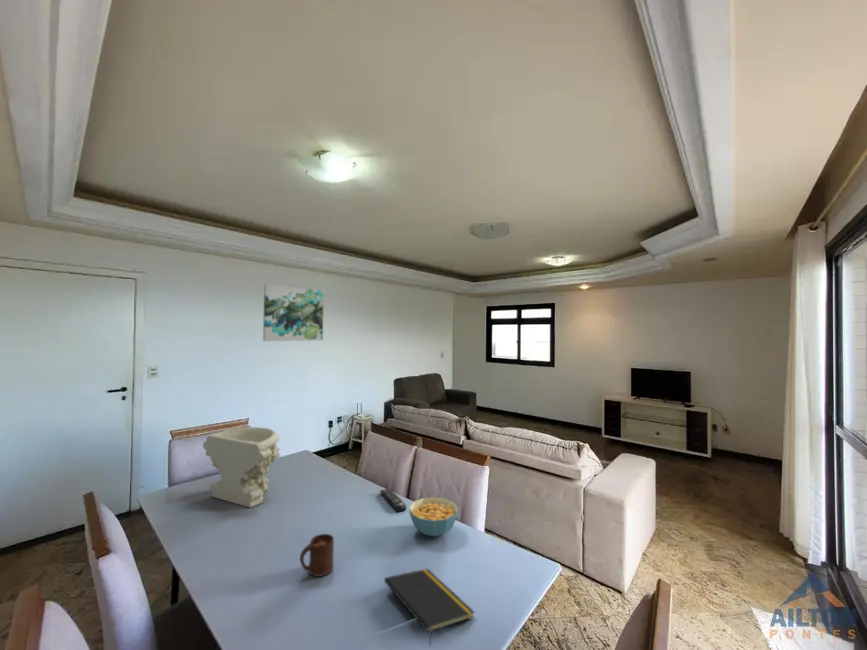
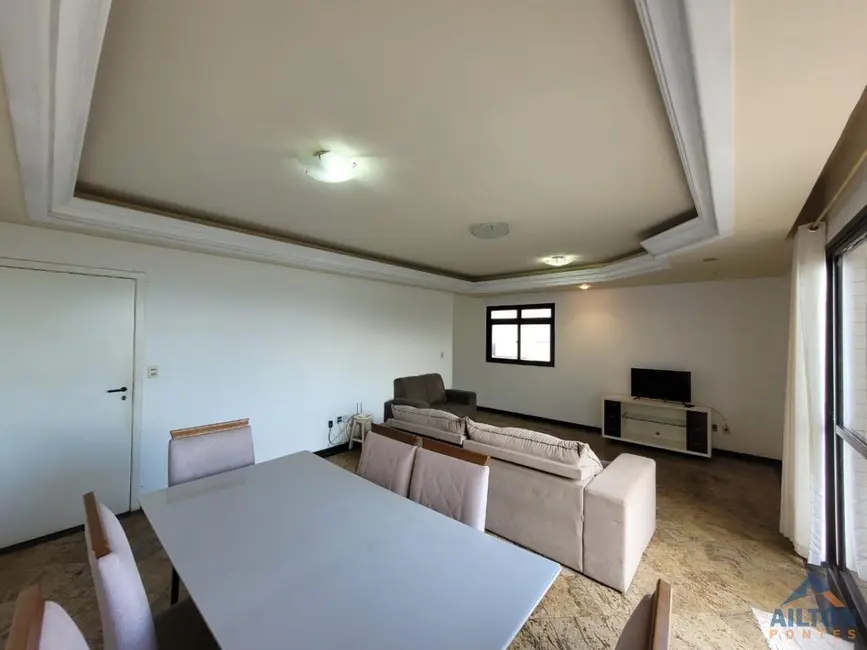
- remote control (392, 498)
- cup (318, 556)
- cereal bowl (433, 520)
- wall art (295, 314)
- notepad (427, 596)
- decorative bowl (248, 465)
